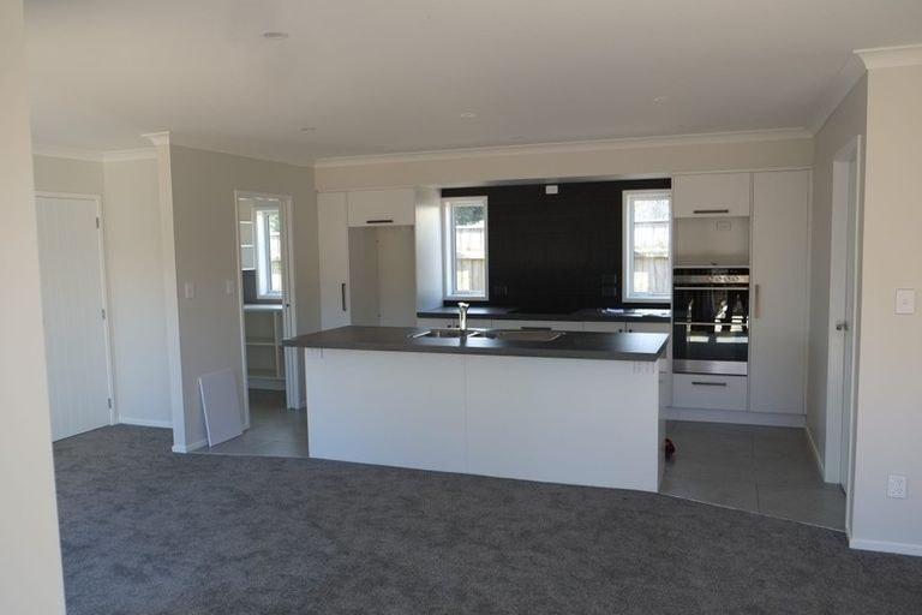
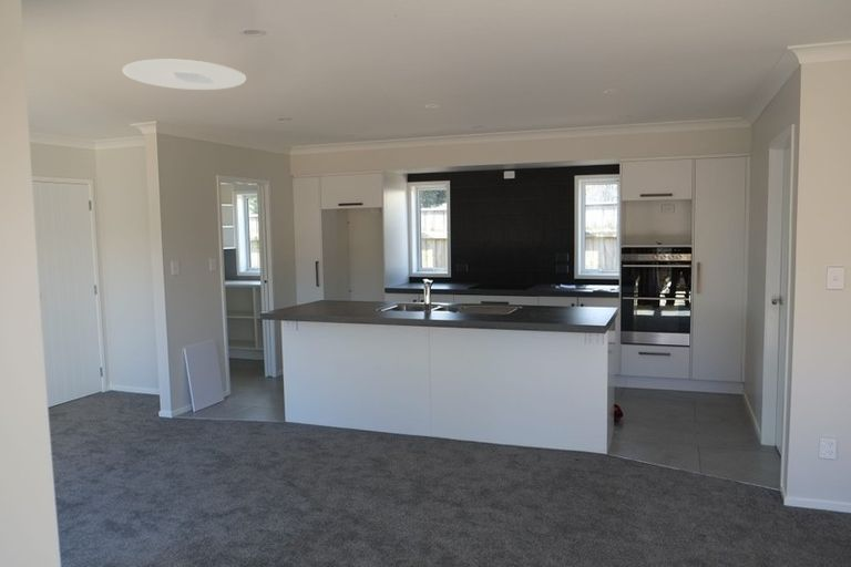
+ ceiling light (185, 70)
